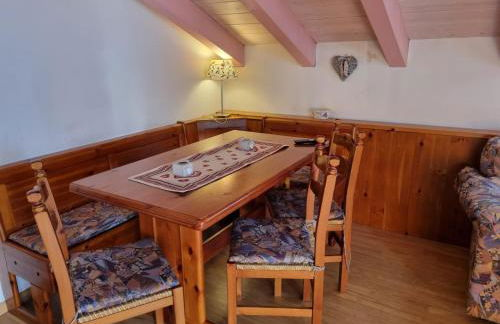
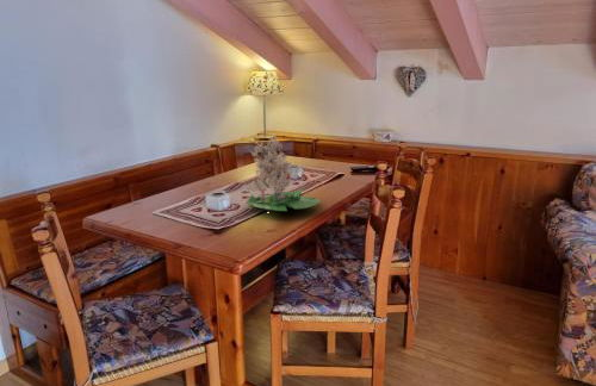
+ potted flower (286, 170)
